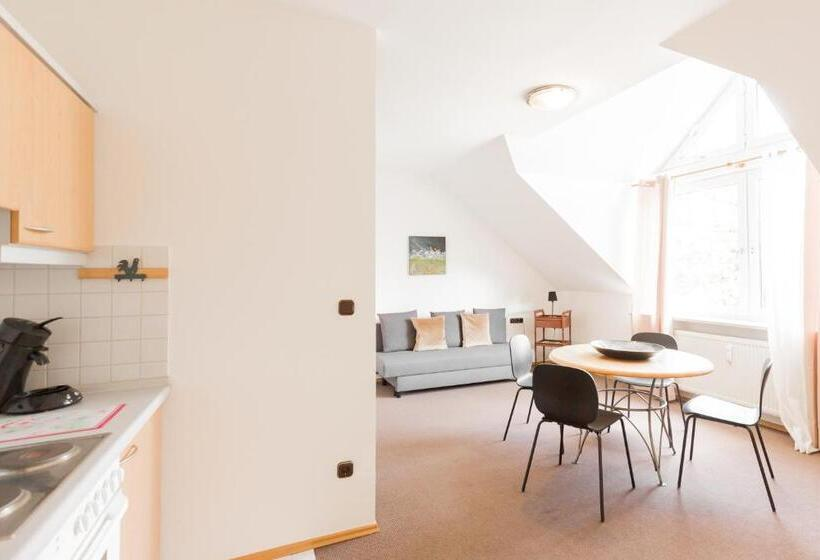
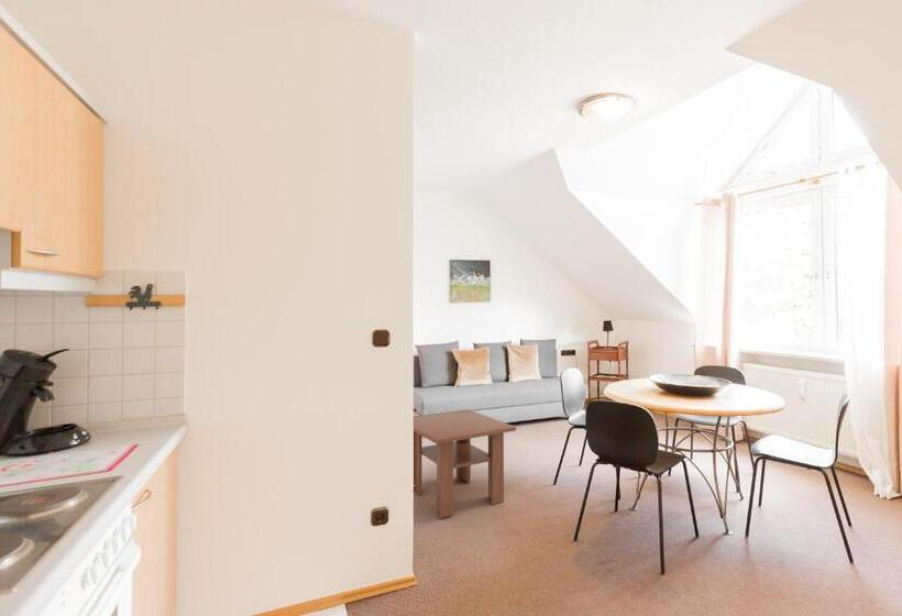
+ coffee table (454, 459)
